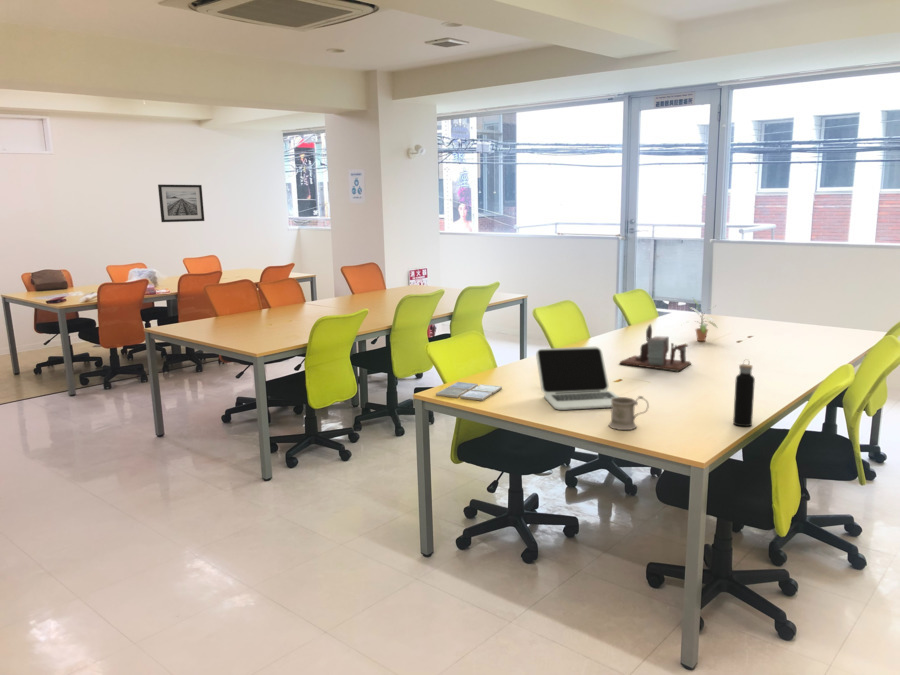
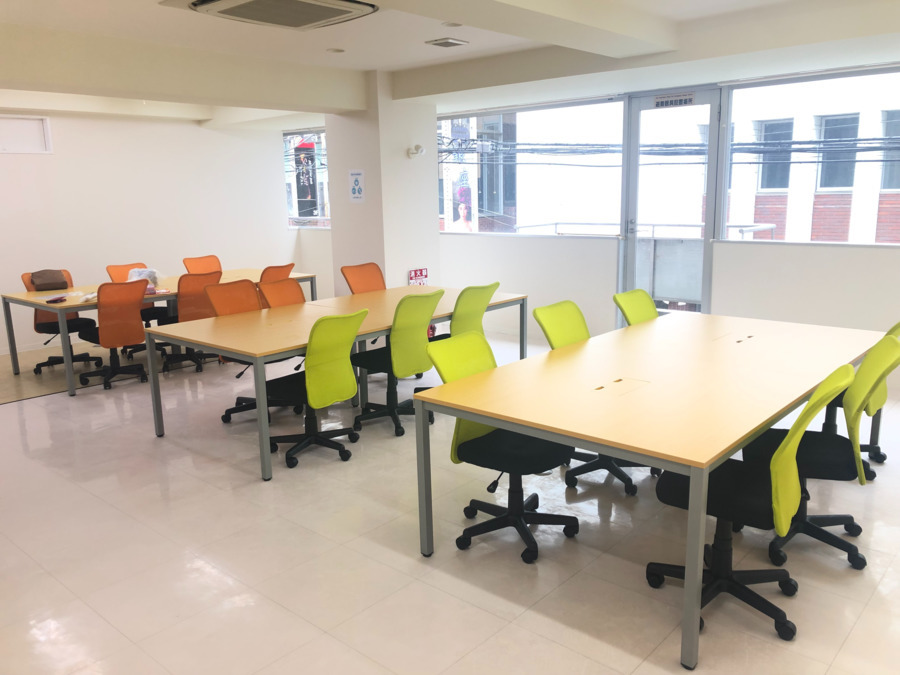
- mug (628, 410)
- desk organizer (656, 344)
- water bottle (744, 392)
- wall art (181, 203)
- drink coaster (469, 390)
- potted plant (701, 317)
- laptop (579, 376)
